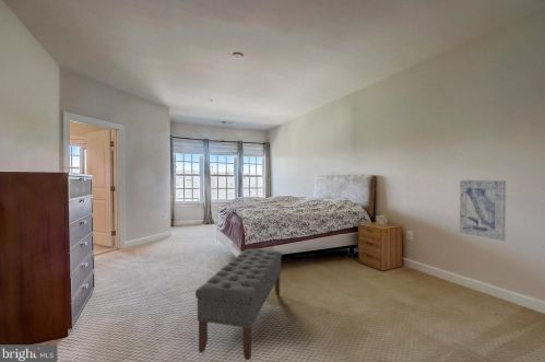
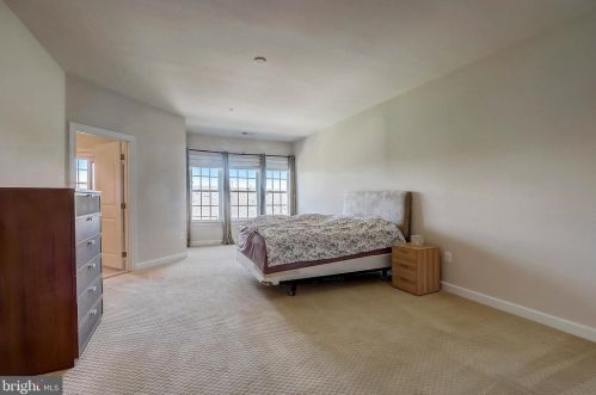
- wall art (481, 208)
- bench (247, 291)
